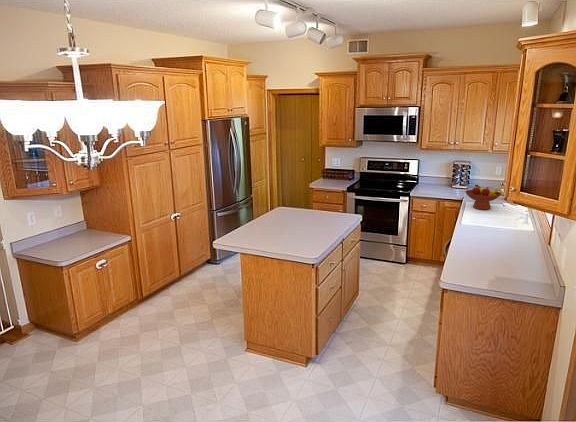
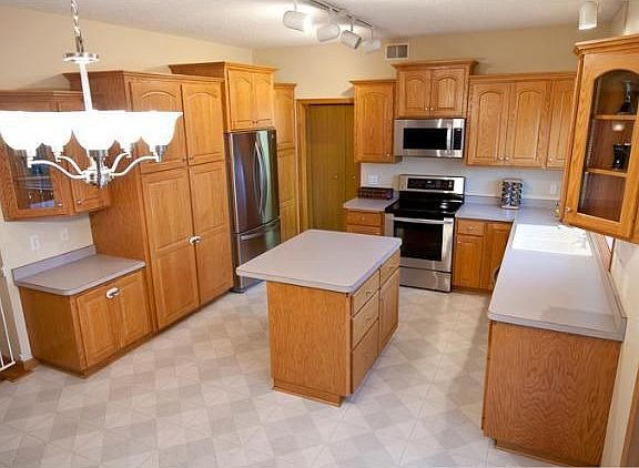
- fruit bowl (482, 197)
